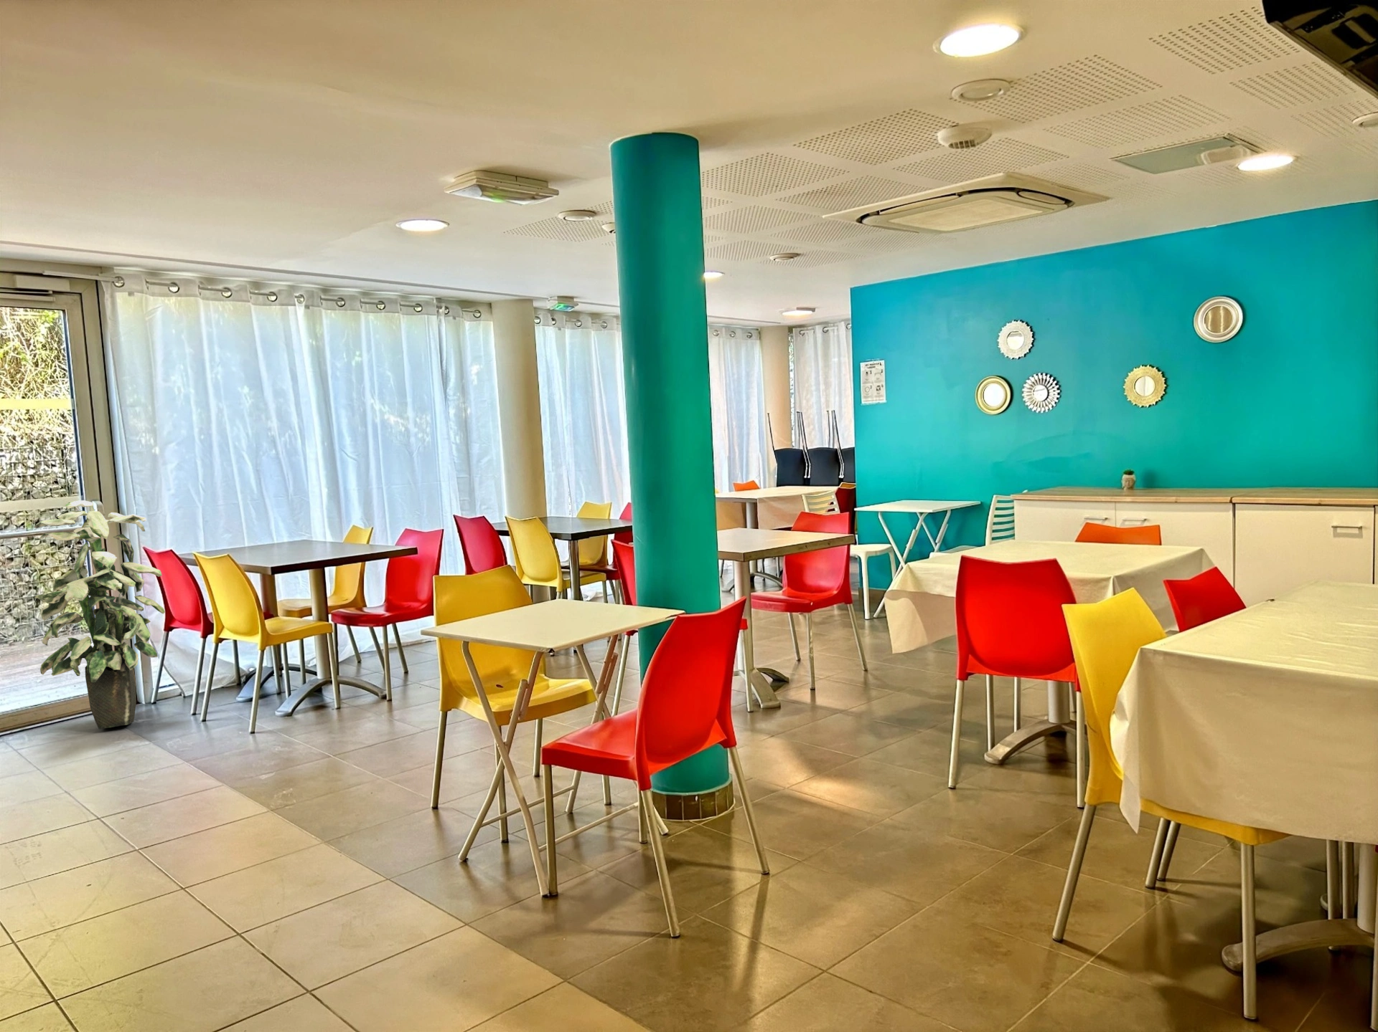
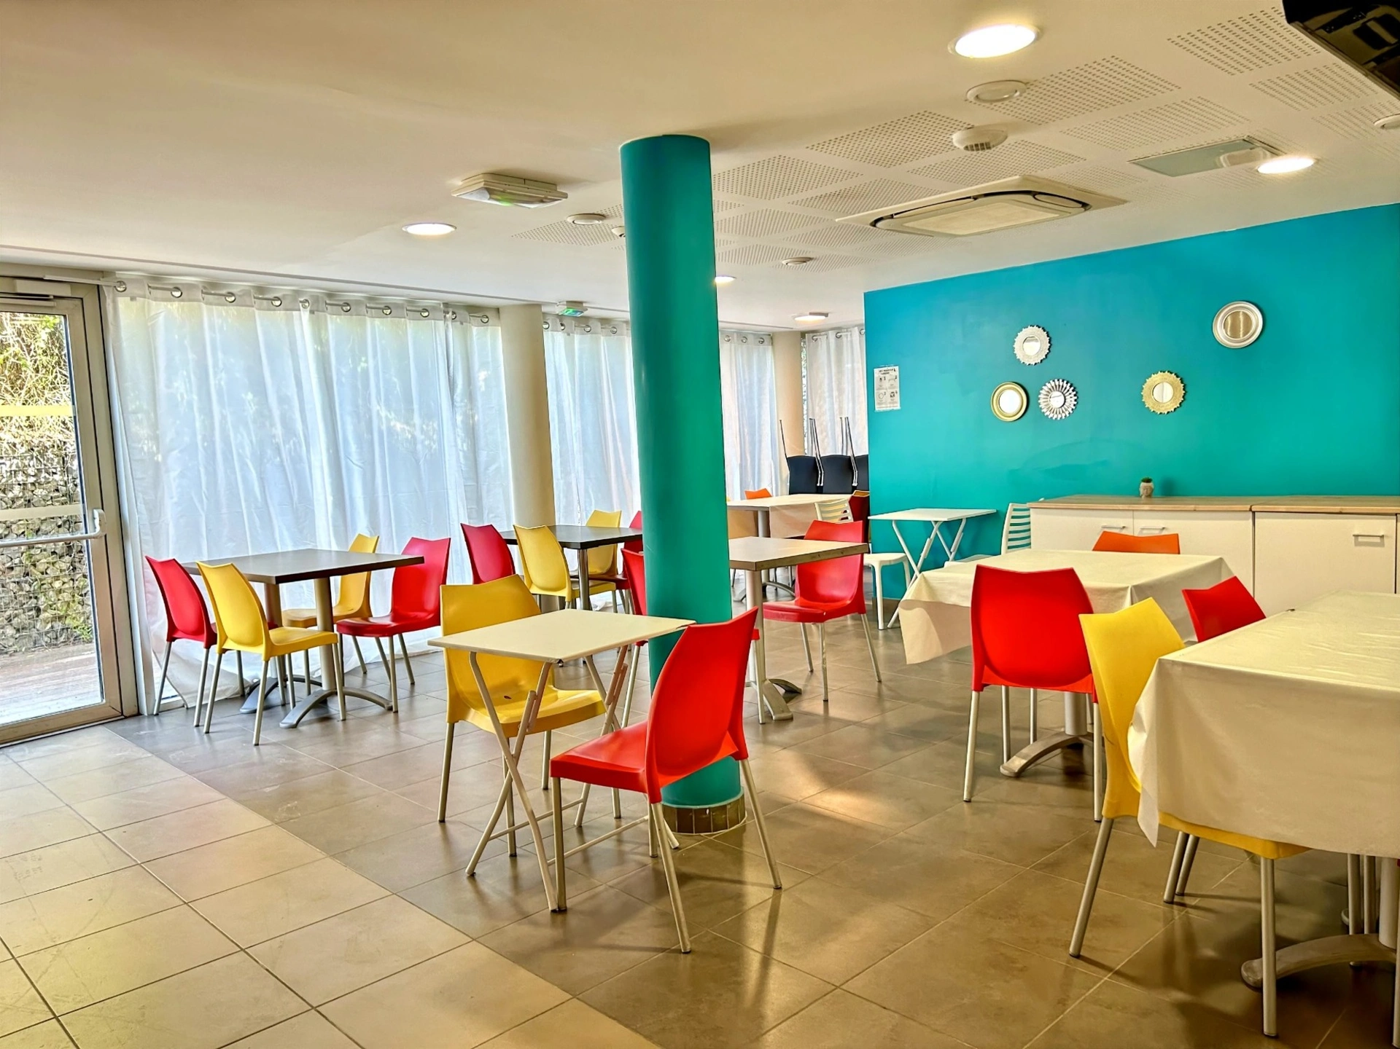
- indoor plant (98, 614)
